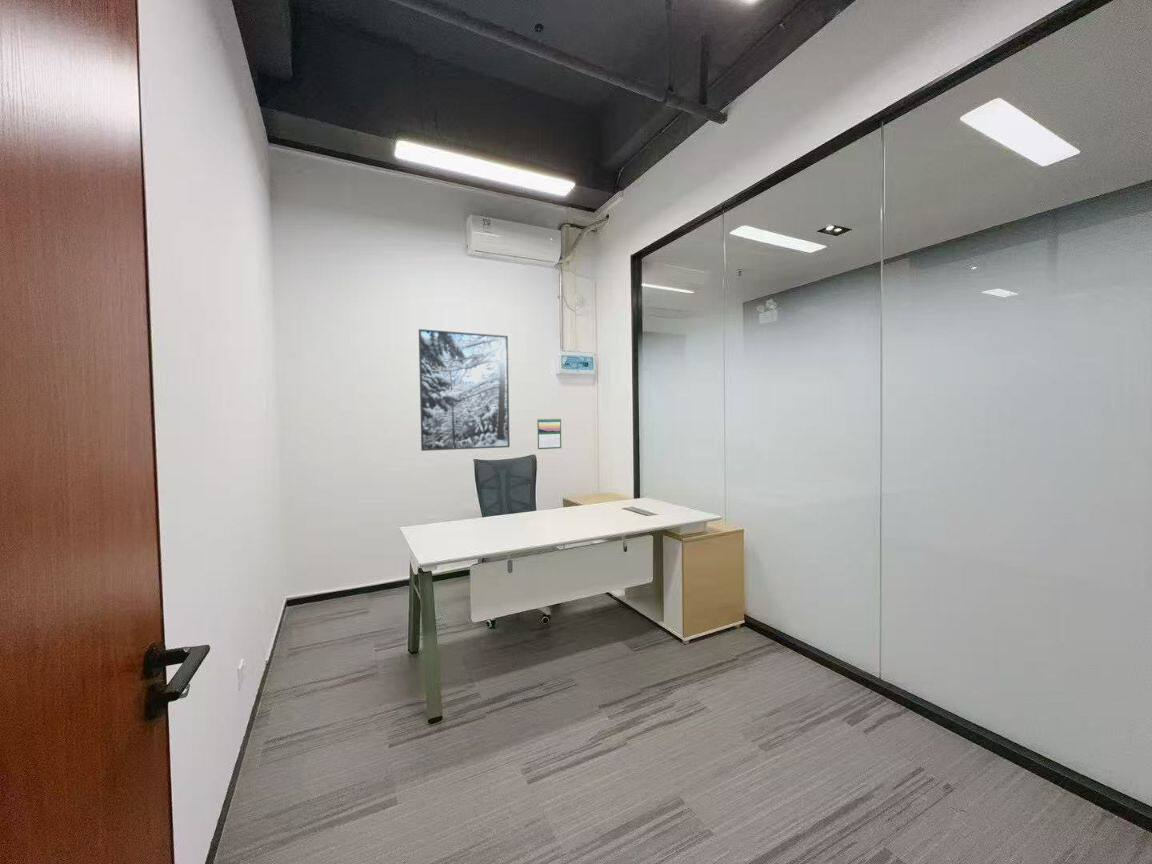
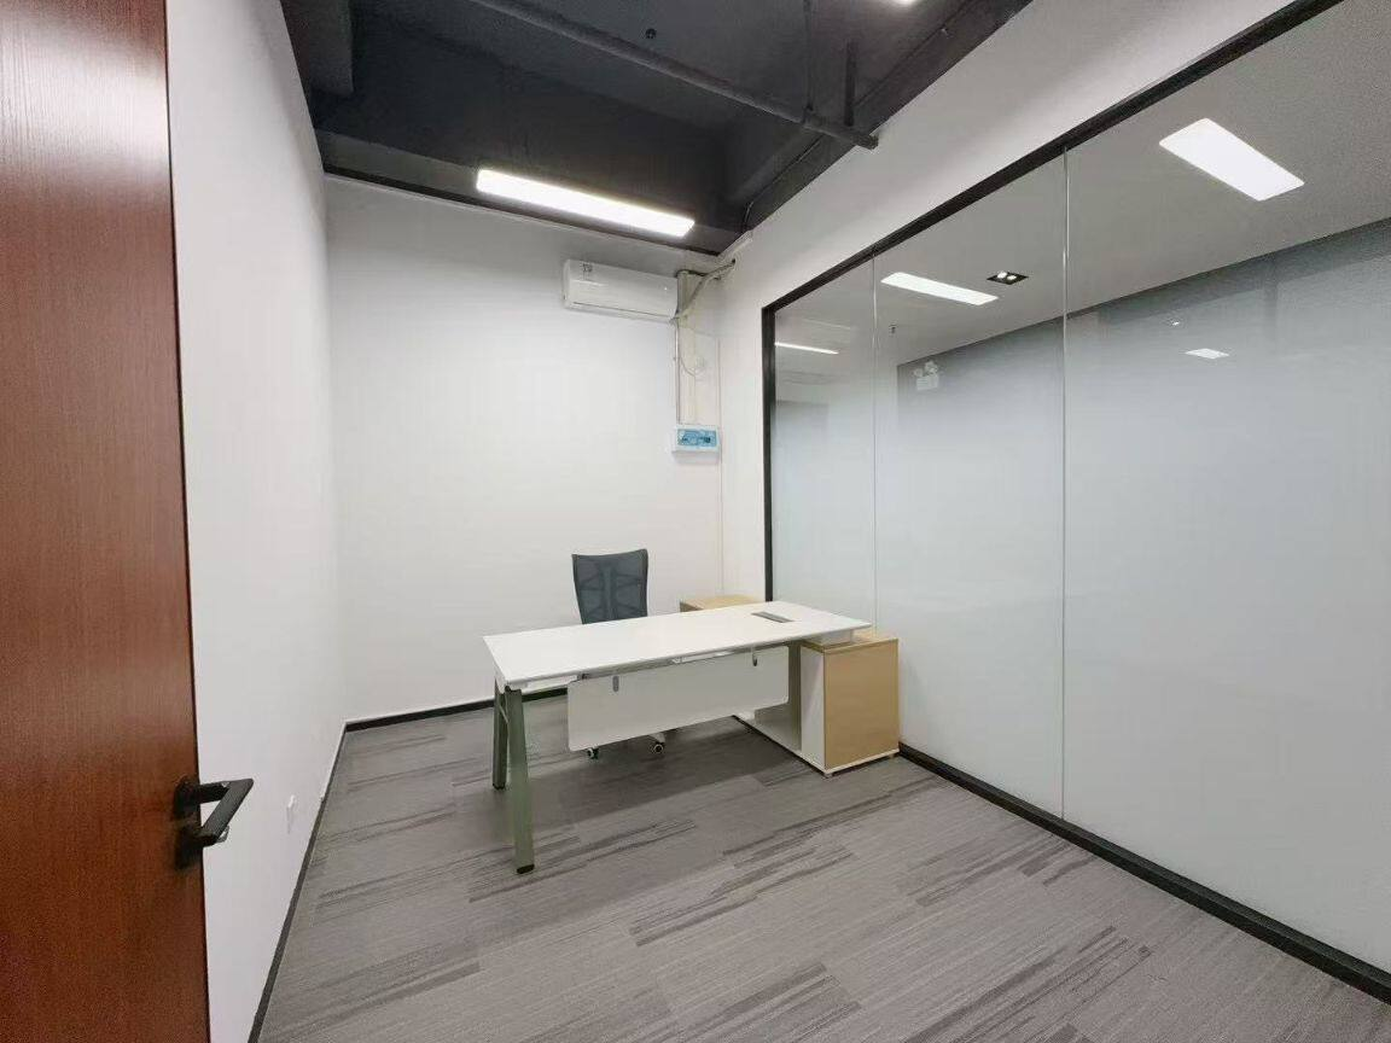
- calendar (549, 433)
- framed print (466, 391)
